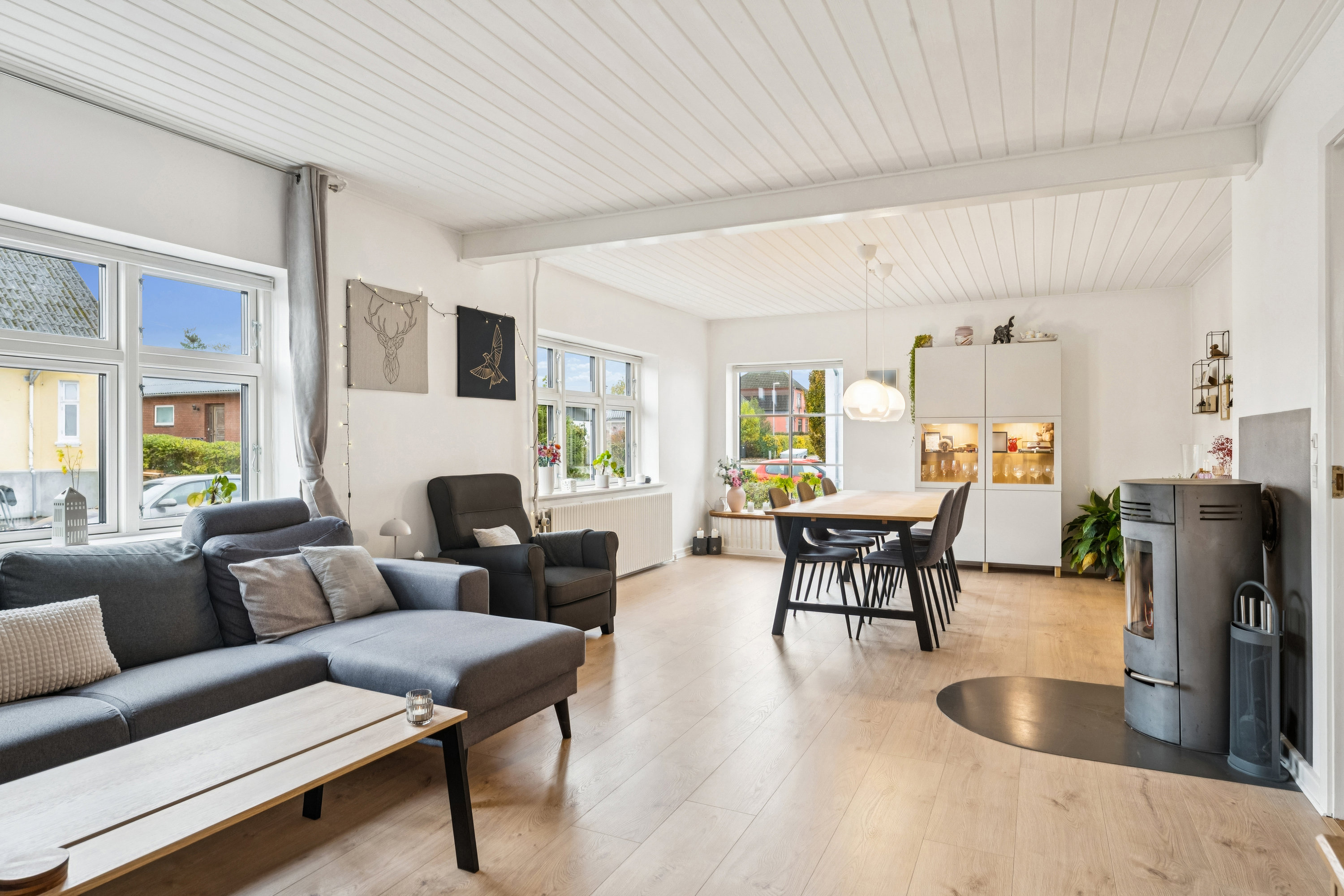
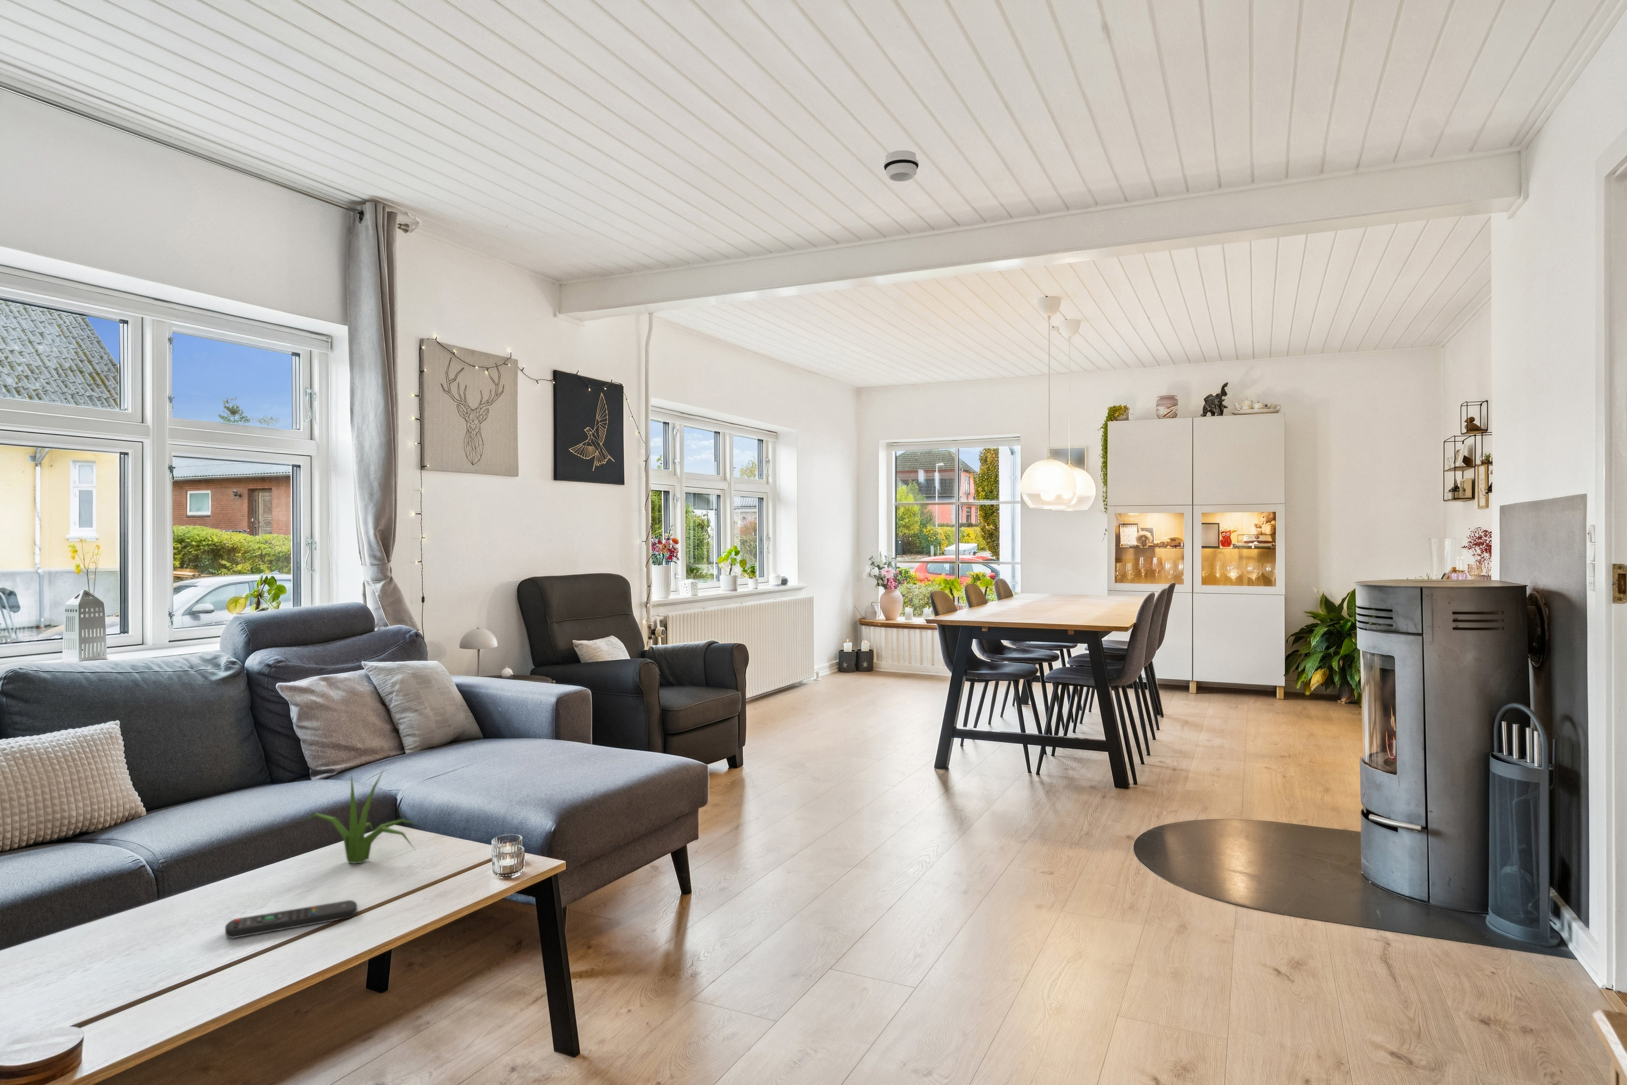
+ remote control (293, 918)
+ plant (369, 809)
+ smoke detector (901, 167)
